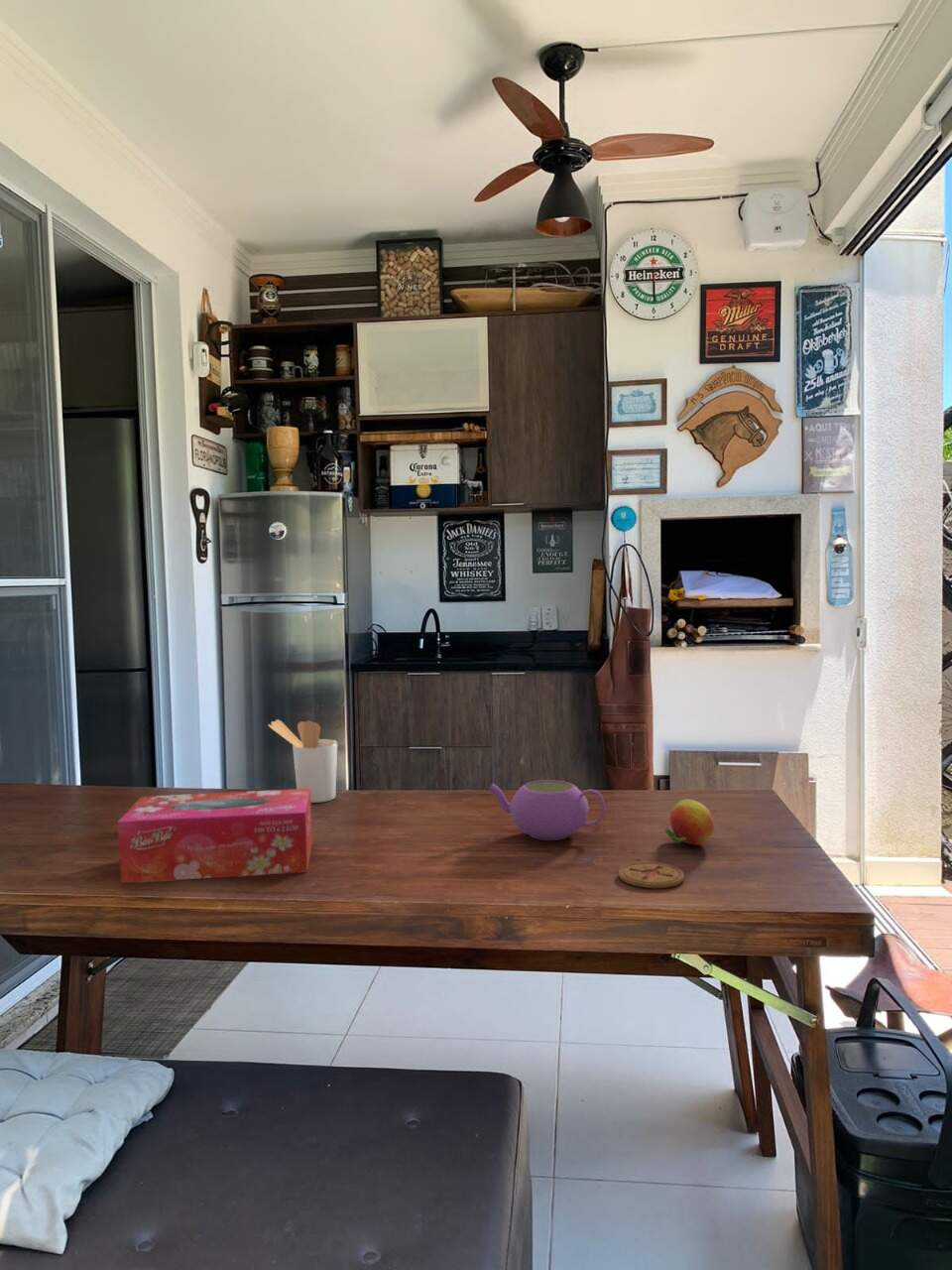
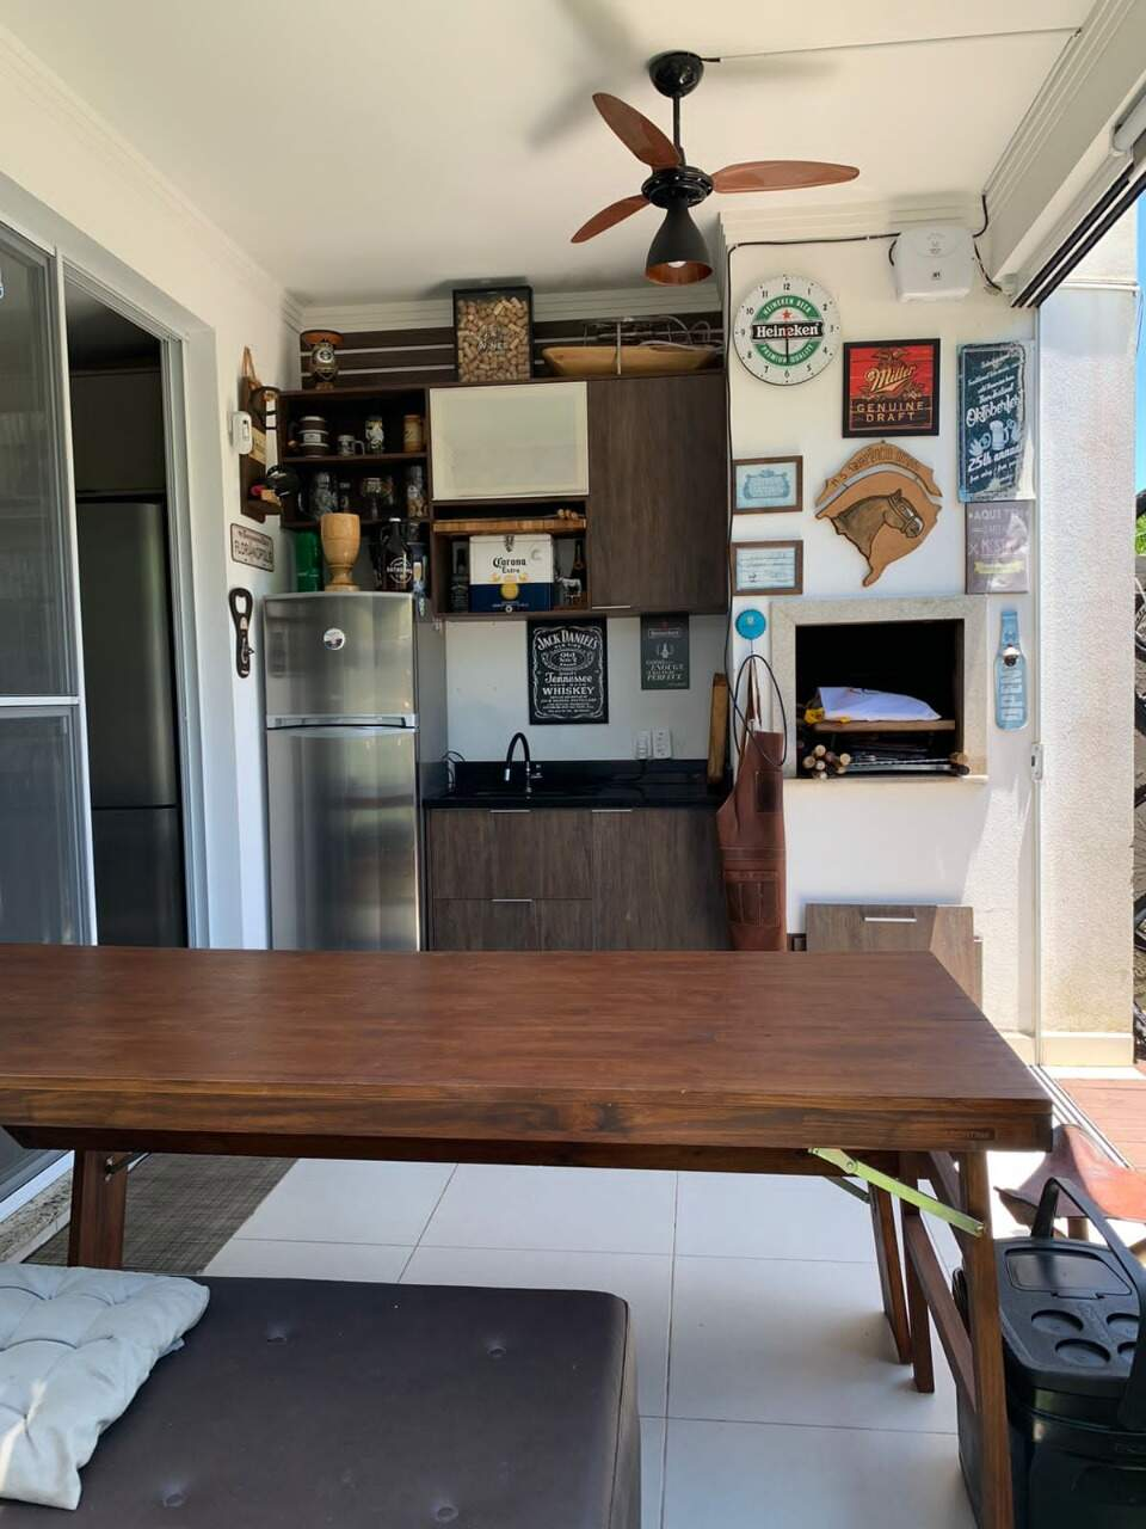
- coaster (651, 874)
- utensil holder (303, 757)
- tissue box (221, 832)
- fruit (690, 822)
- teapot (545, 810)
